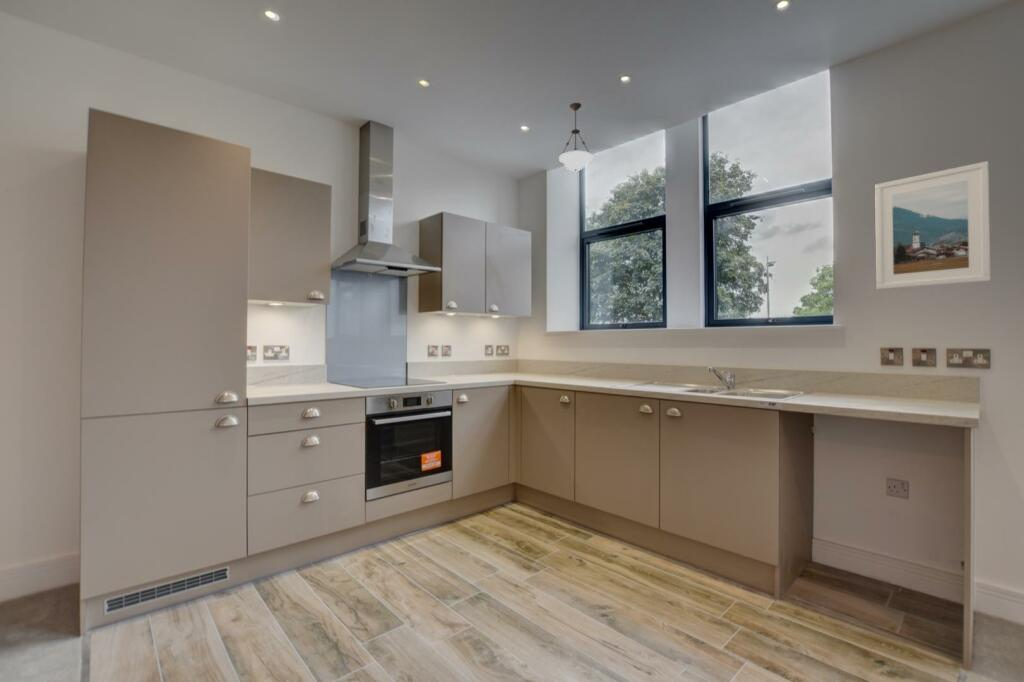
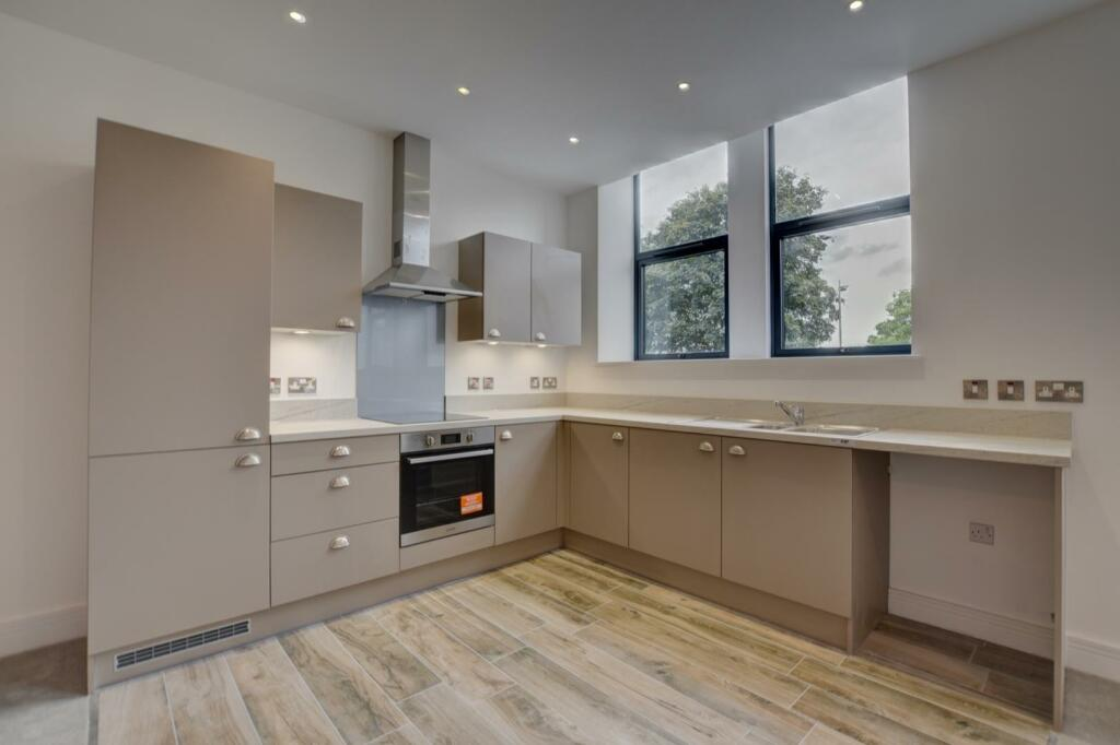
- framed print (929, 229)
- pendant light (575, 138)
